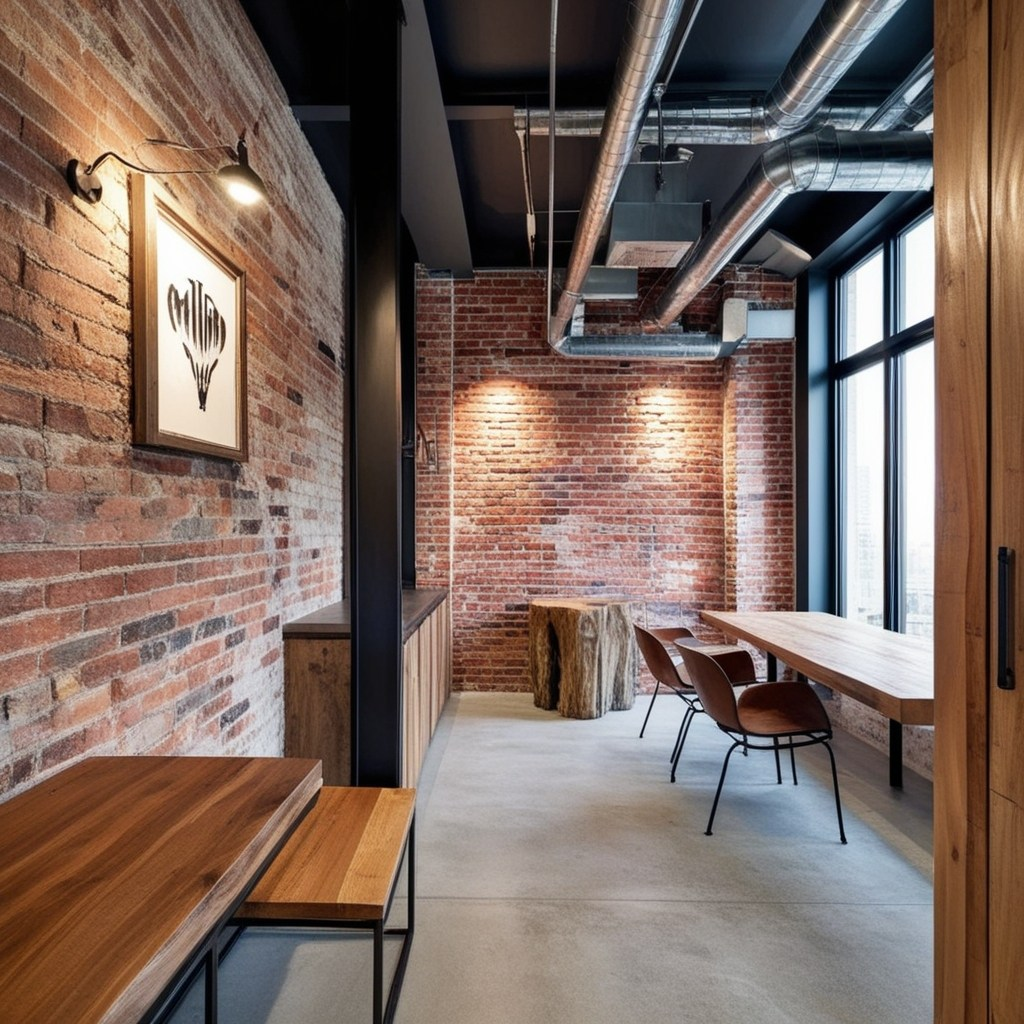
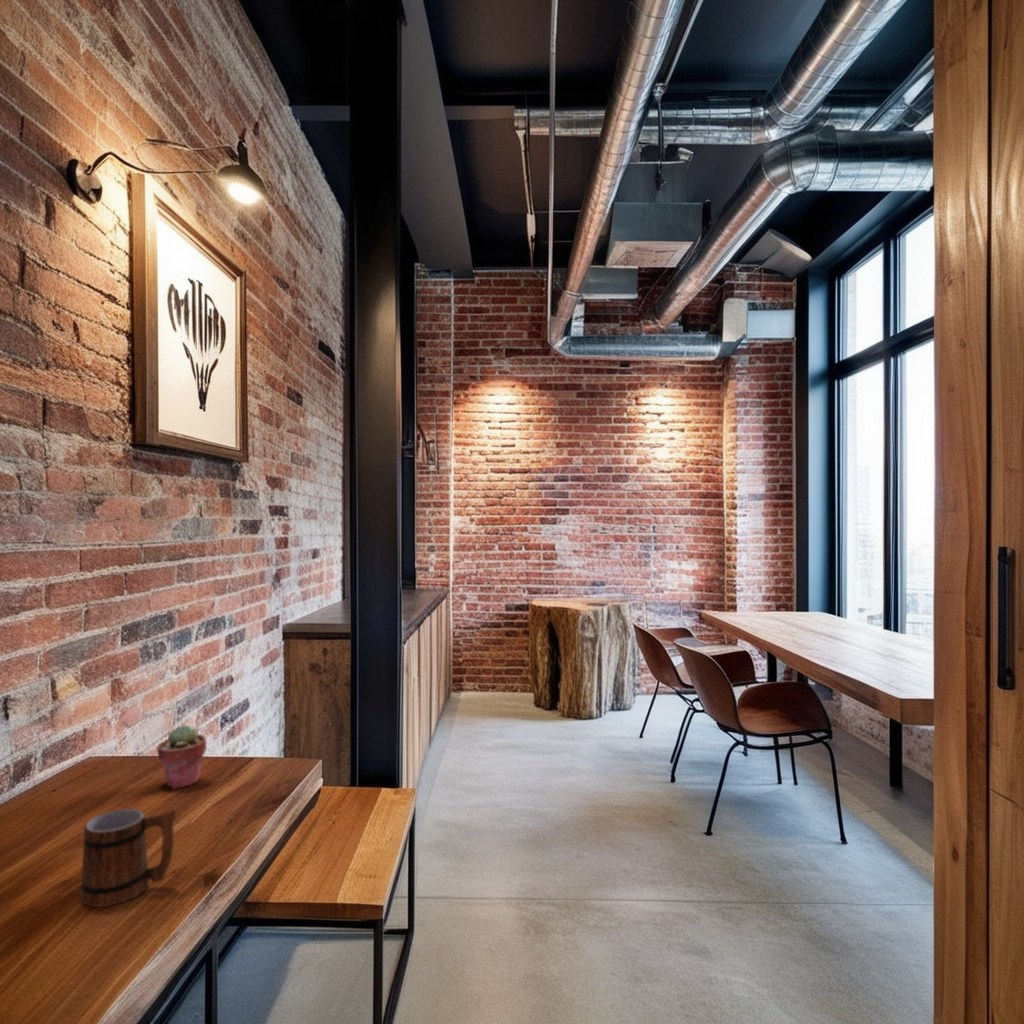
+ potted succulent (182, 753)
+ mug (129, 851)
